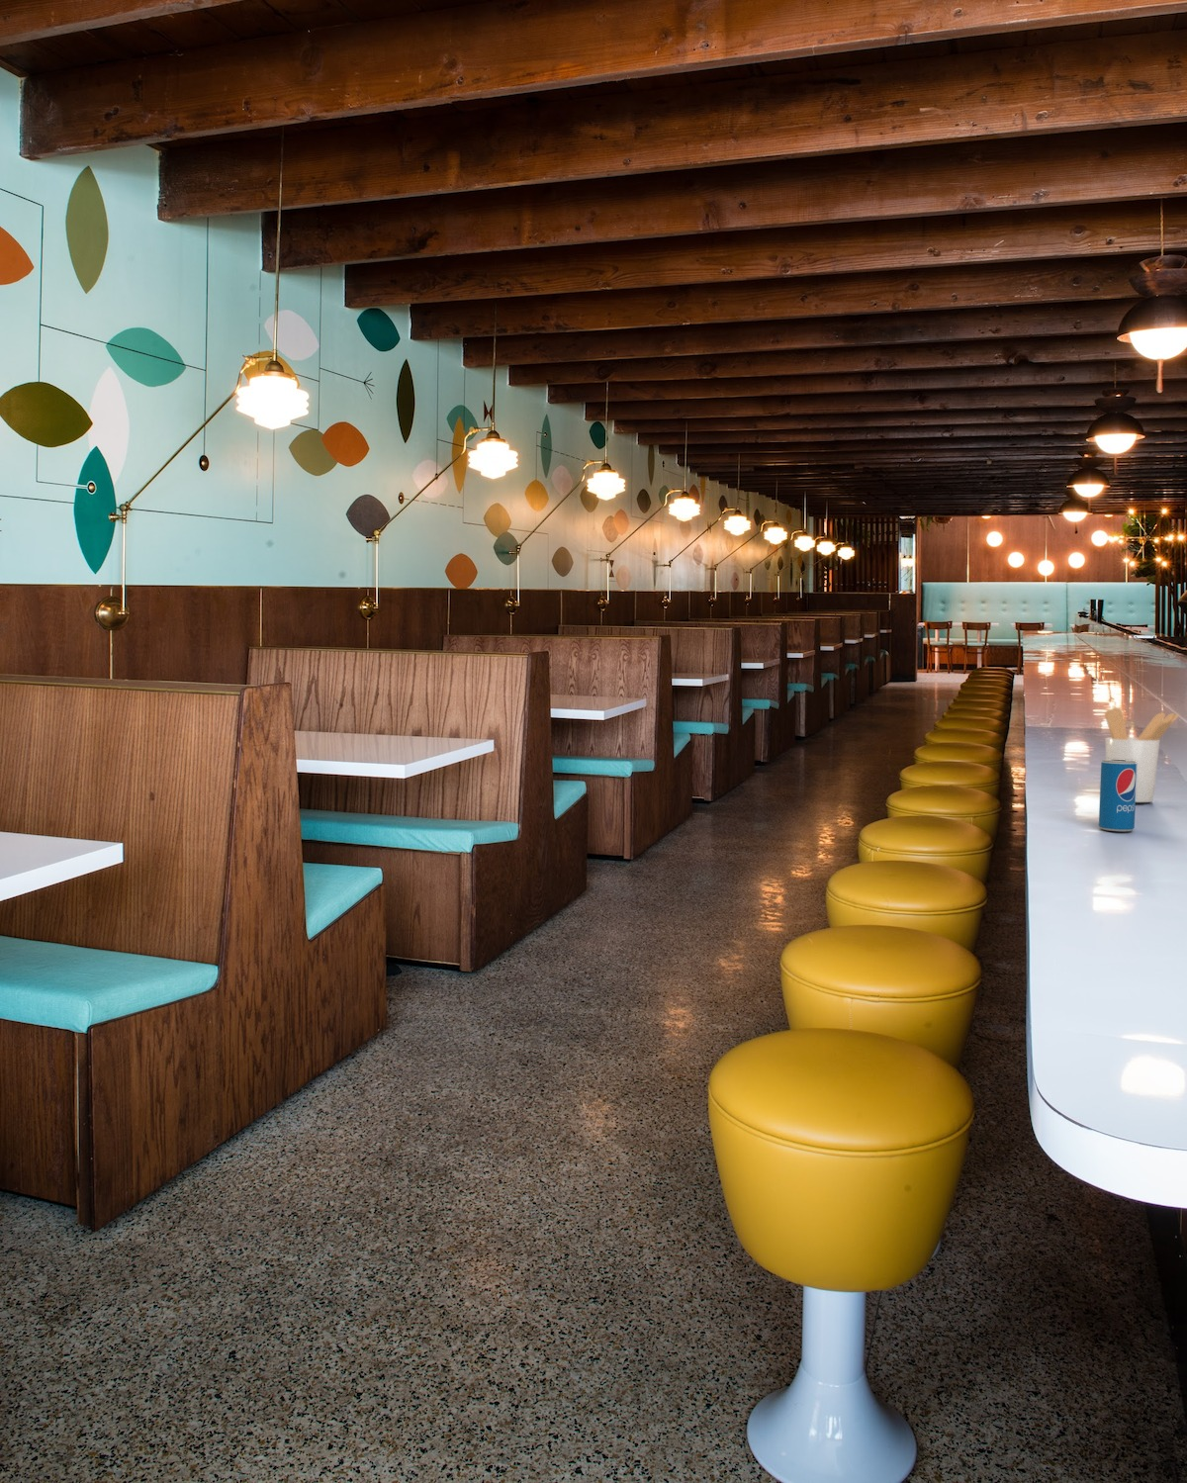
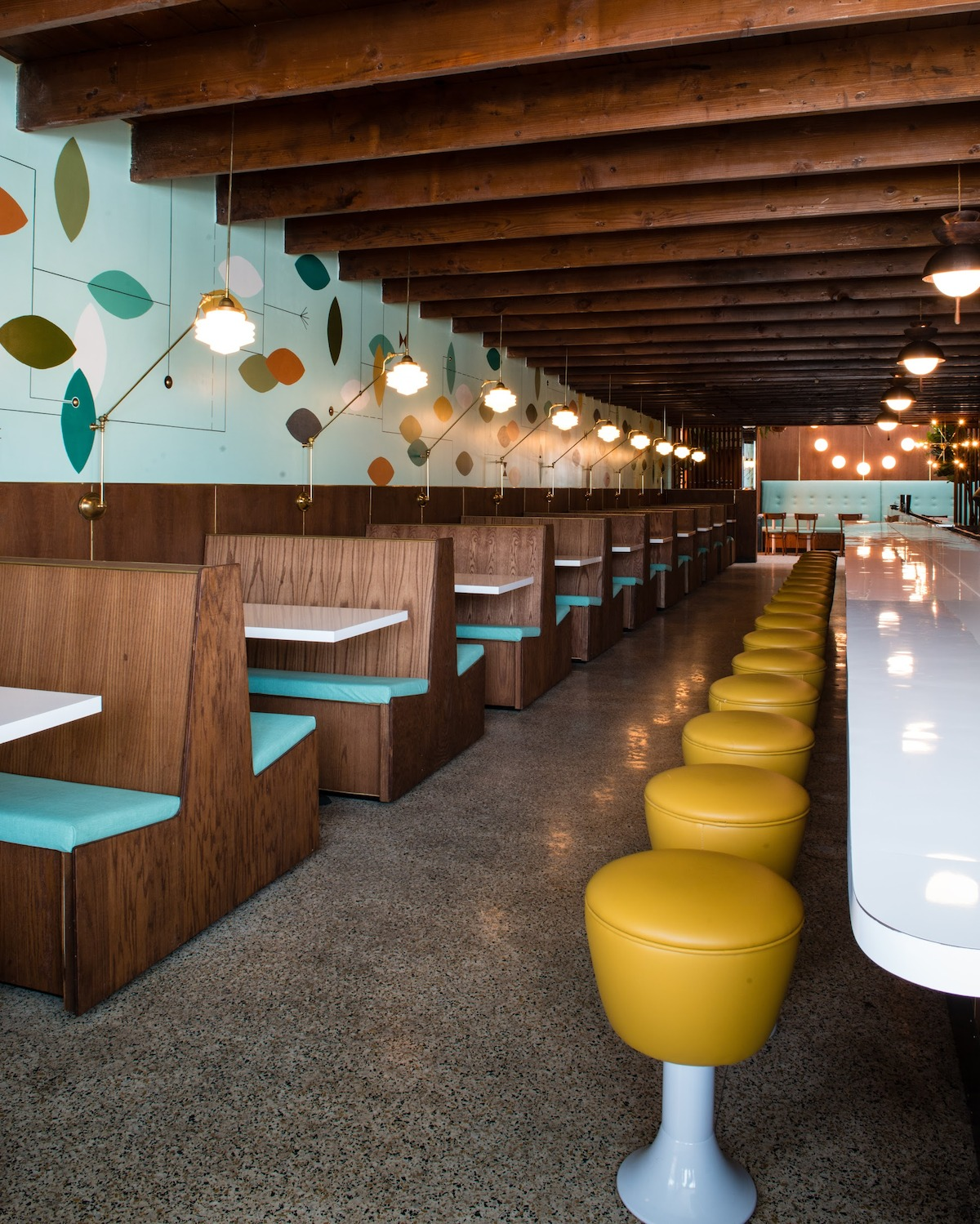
- beverage can (1118, 795)
- utensil holder (1141, 754)
